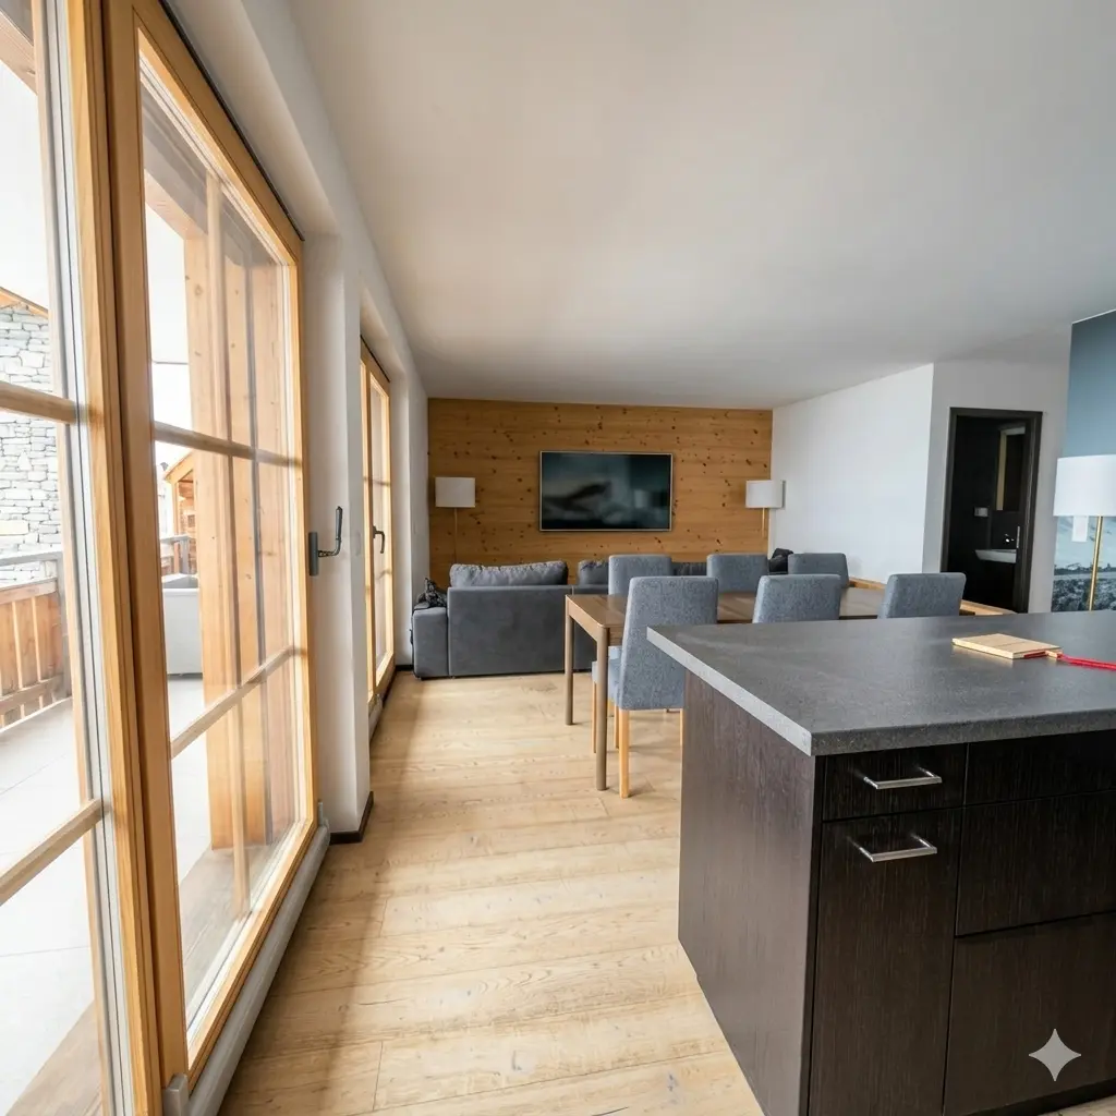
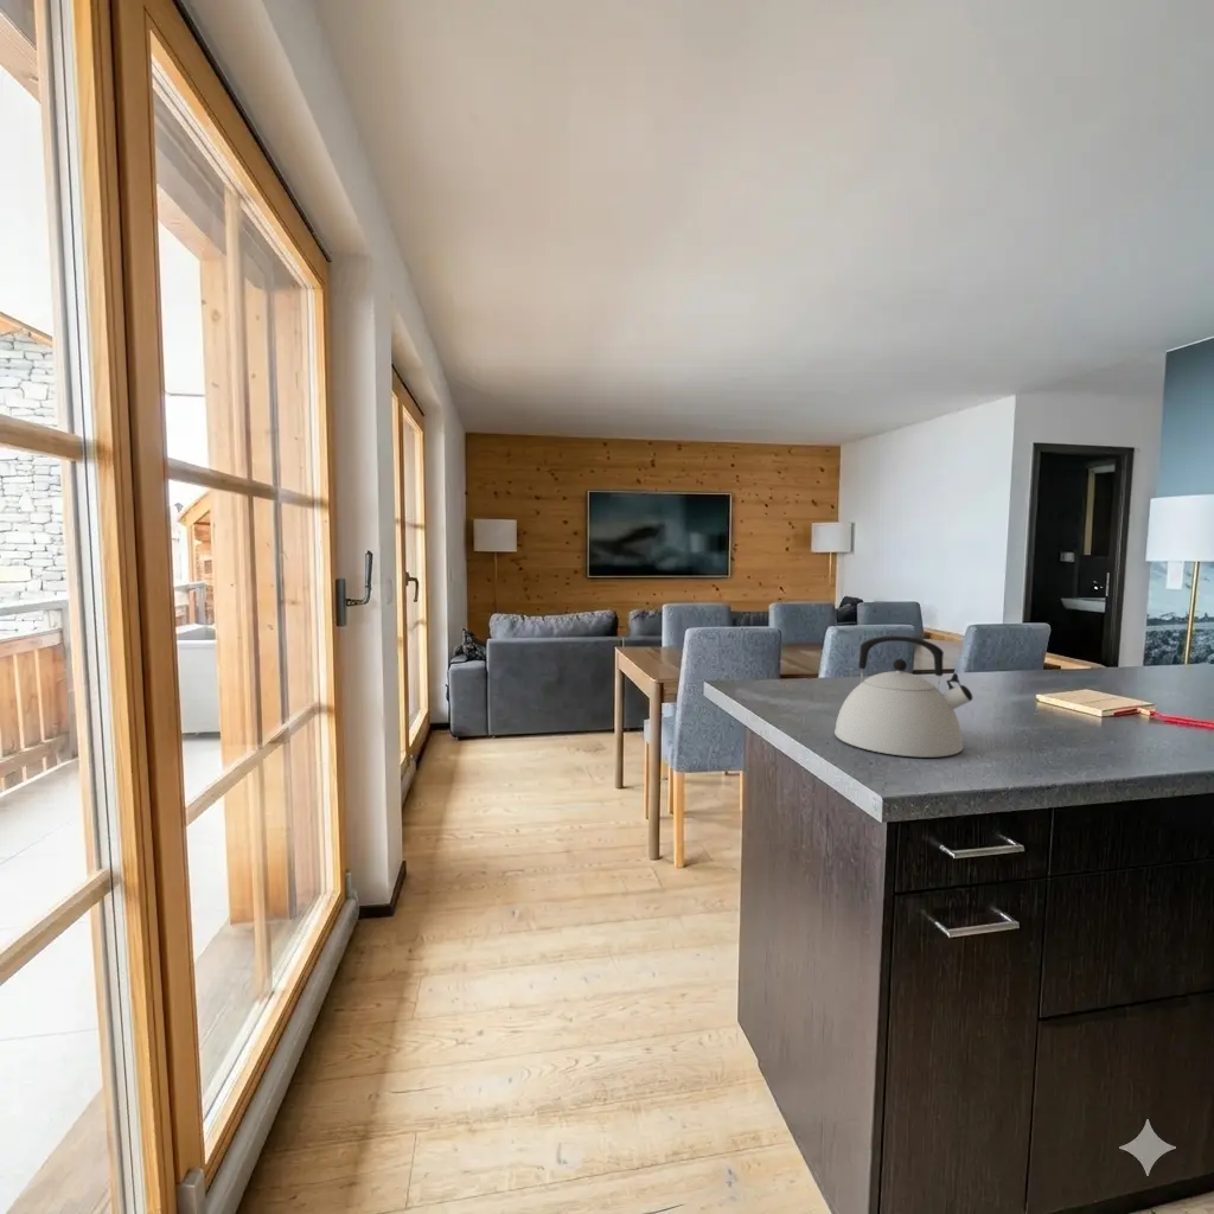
+ kettle (901, 688)
